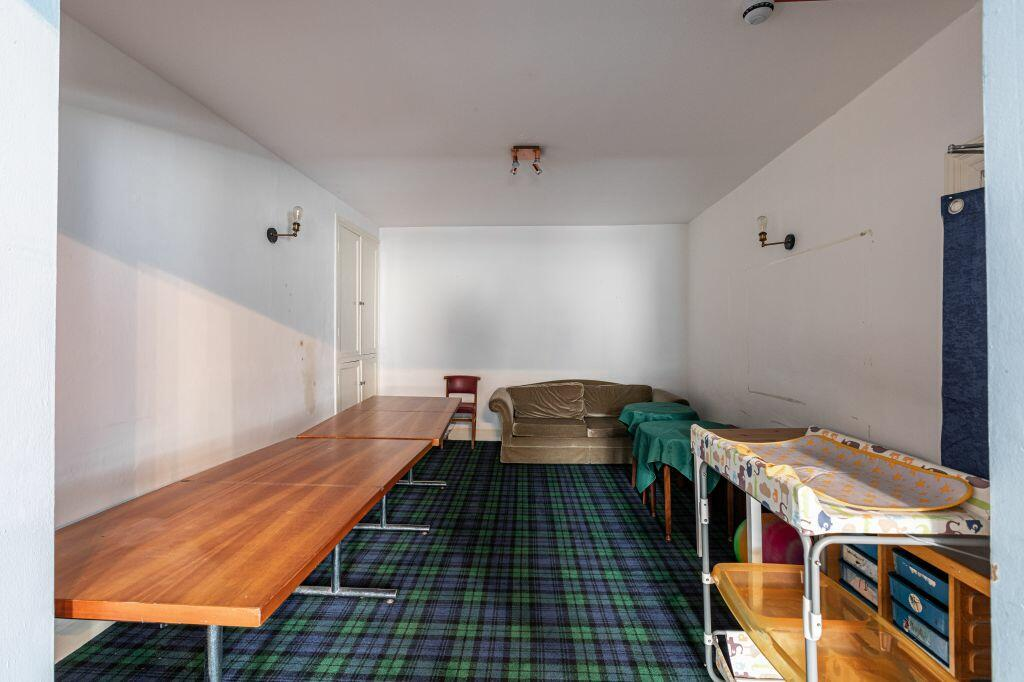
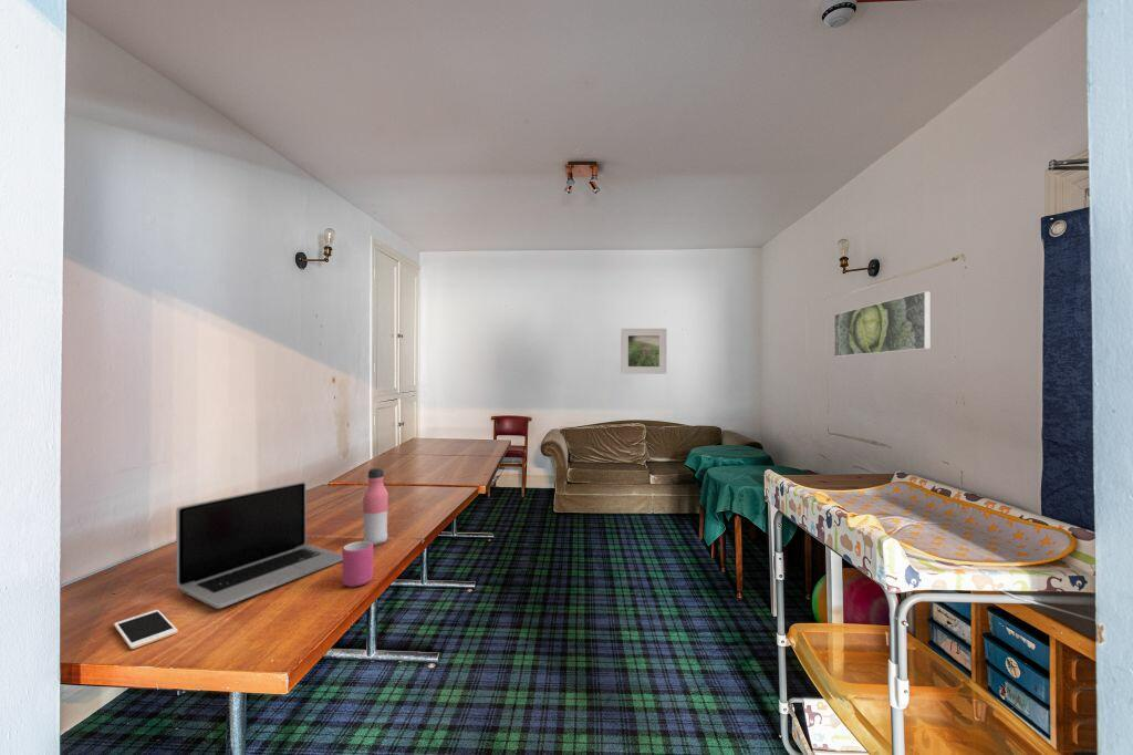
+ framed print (643, 351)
+ cell phone (145, 628)
+ water bottle (375, 505)
+ laptop (268, 536)
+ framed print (874, 329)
+ mug (358, 561)
